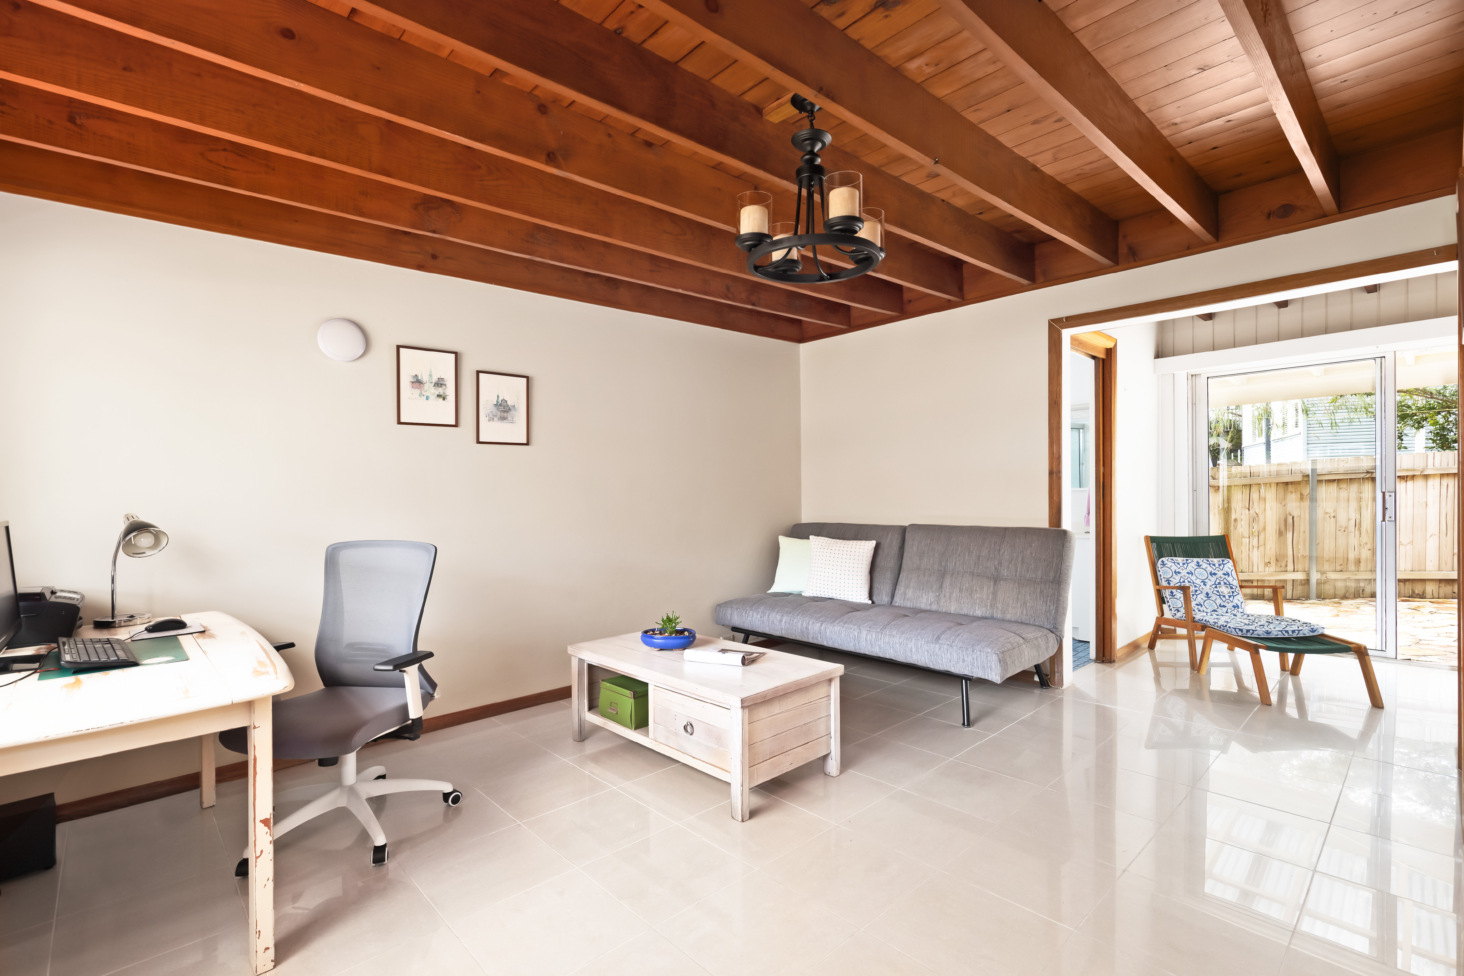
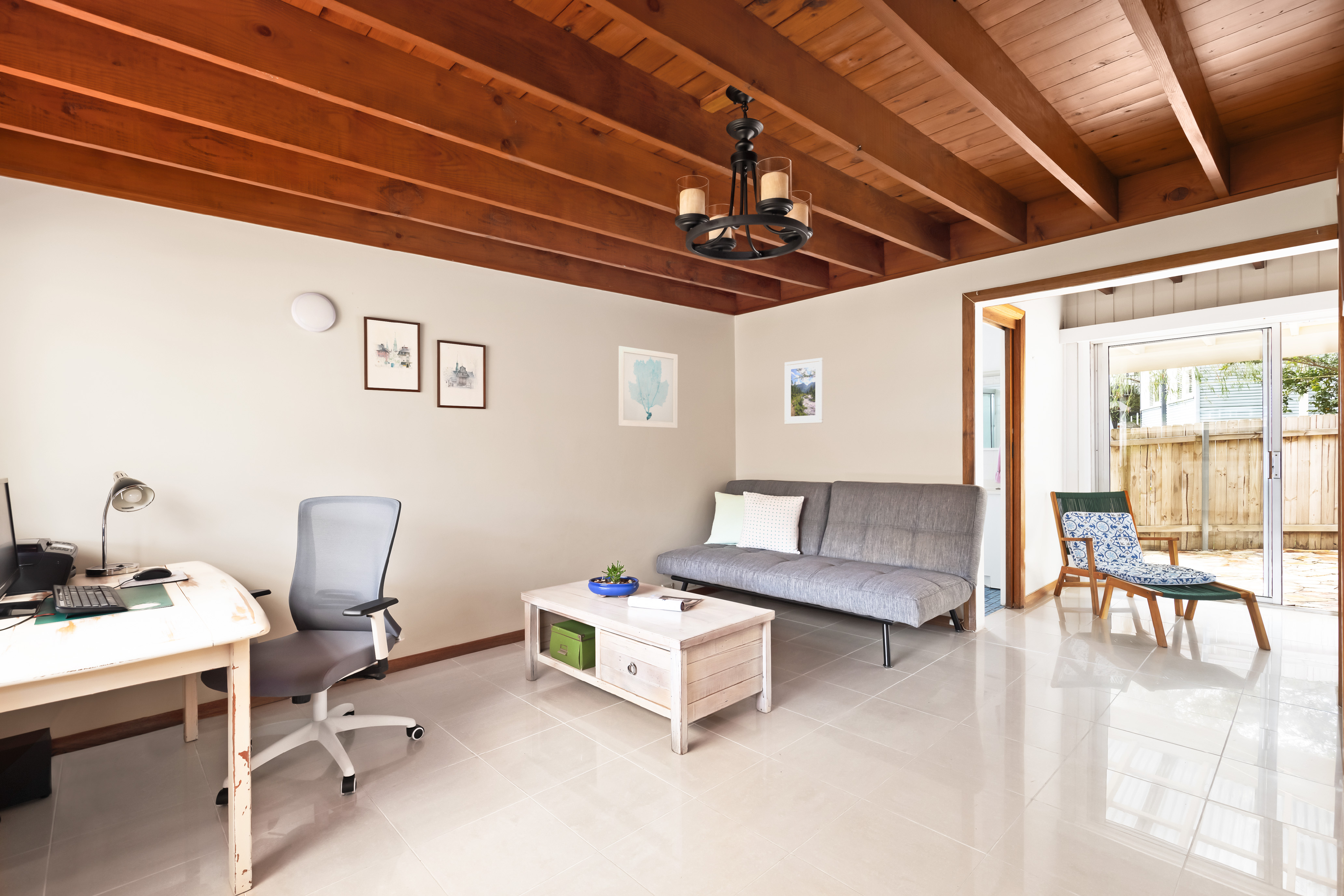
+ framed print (803, 392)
+ wall art (649, 388)
